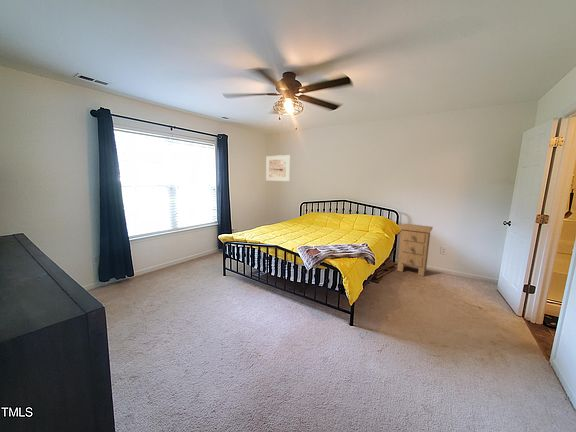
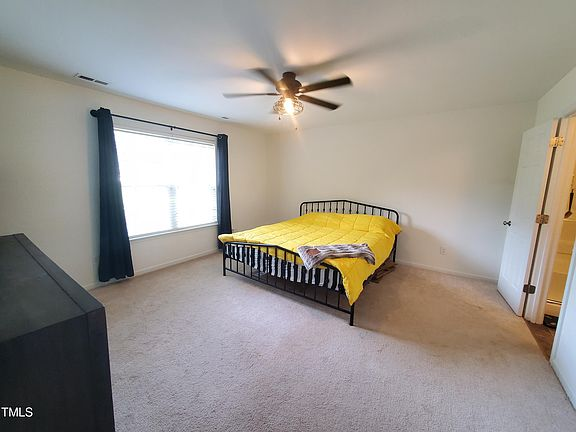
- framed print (277, 168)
- nightstand (413, 249)
